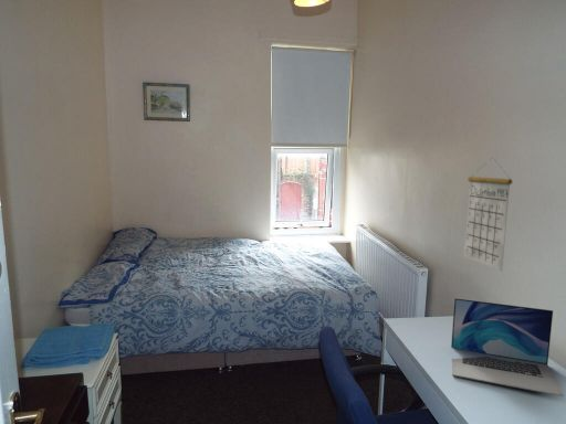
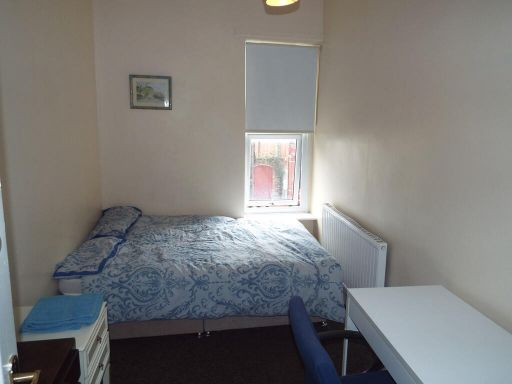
- calendar (485, 211)
- laptop (503, 341)
